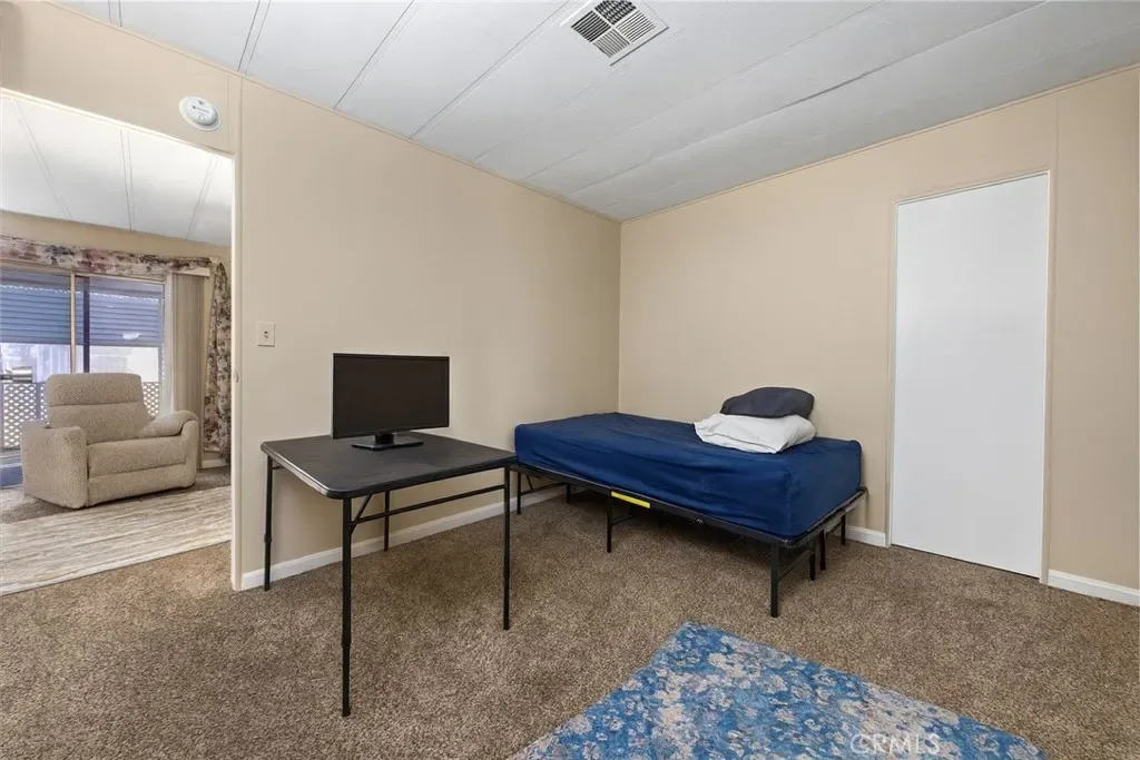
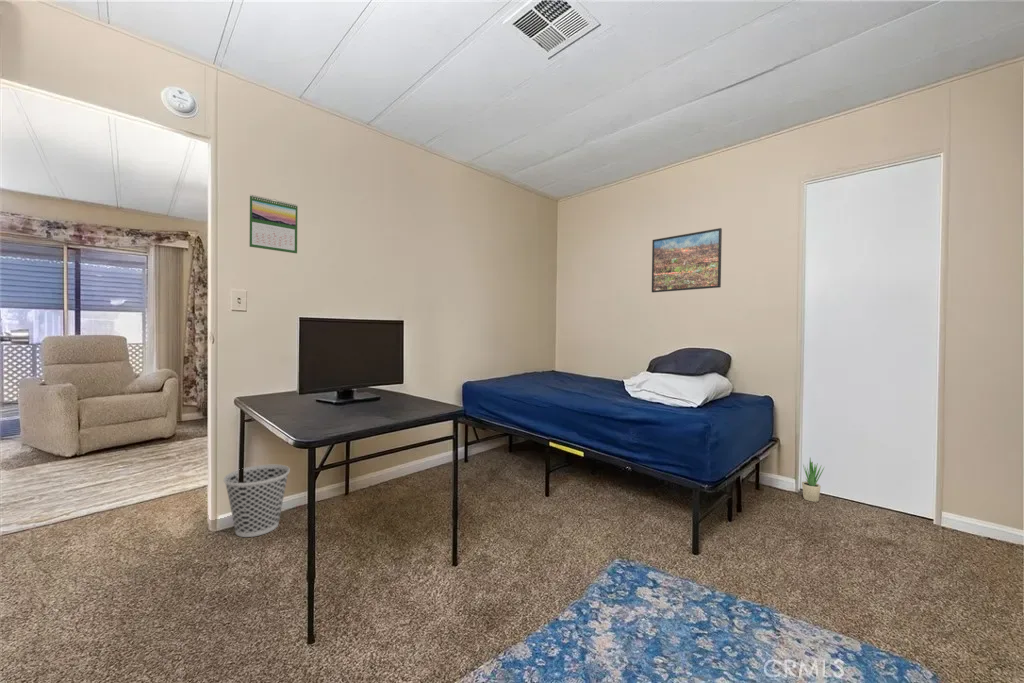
+ calendar (274, 224)
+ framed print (684, 262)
+ wastebasket (257, 500)
+ potted plant (813, 478)
